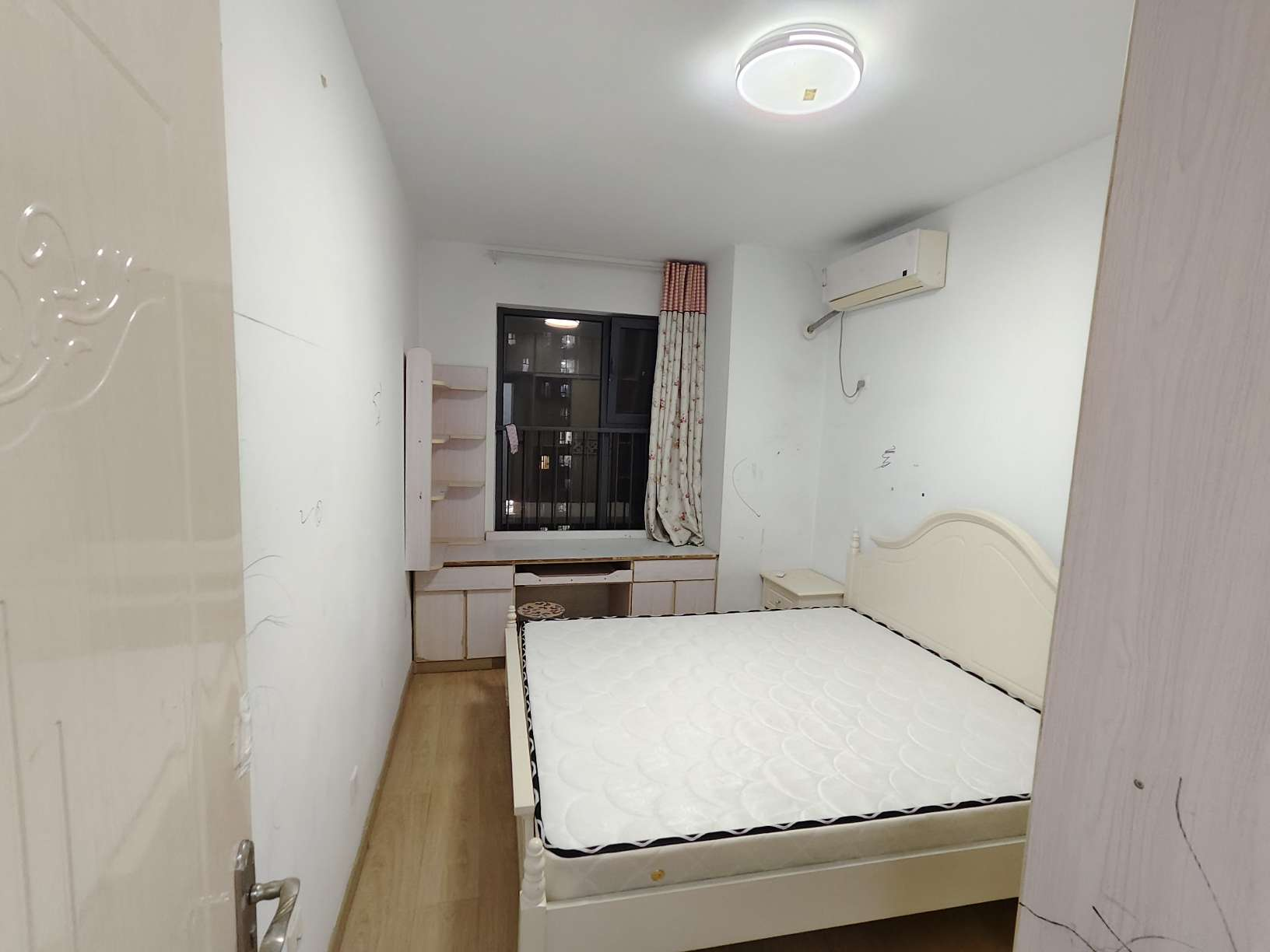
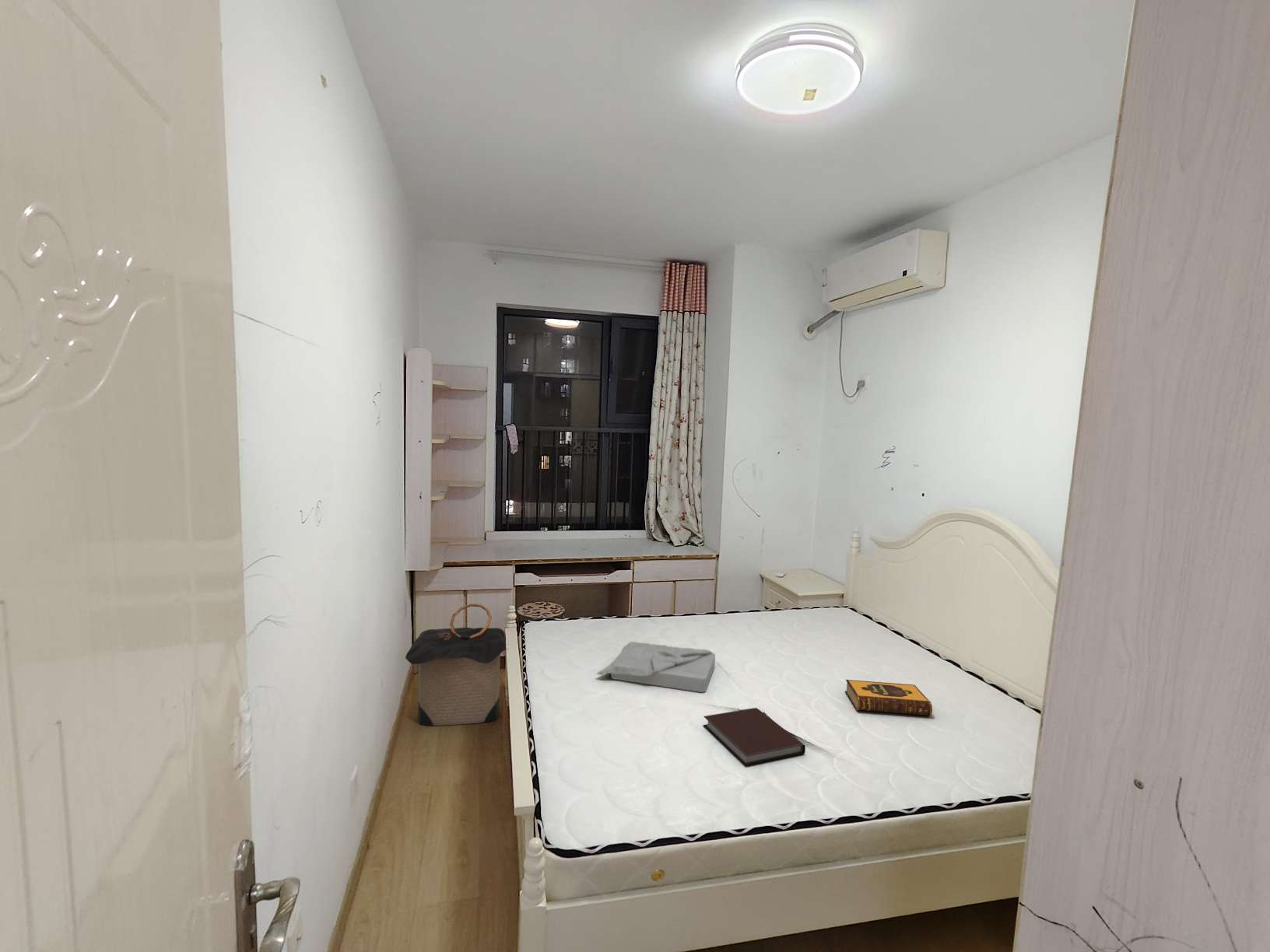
+ notebook (752, 734)
+ hardback book (886, 698)
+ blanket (660, 658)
+ laundry hamper (458, 663)
